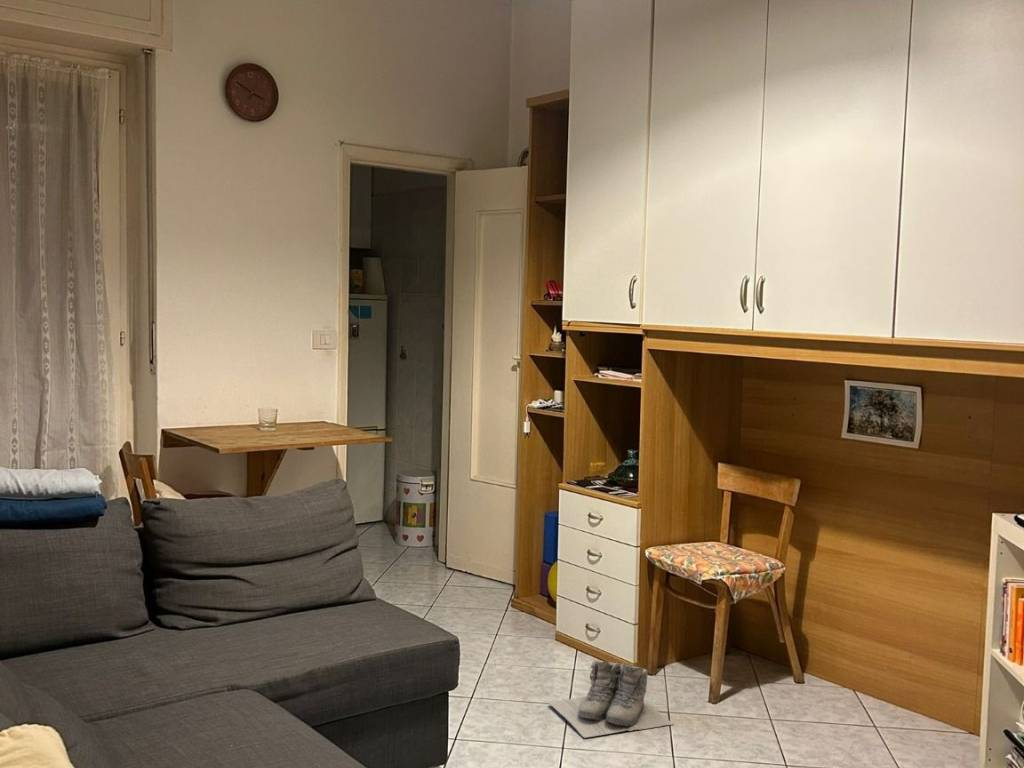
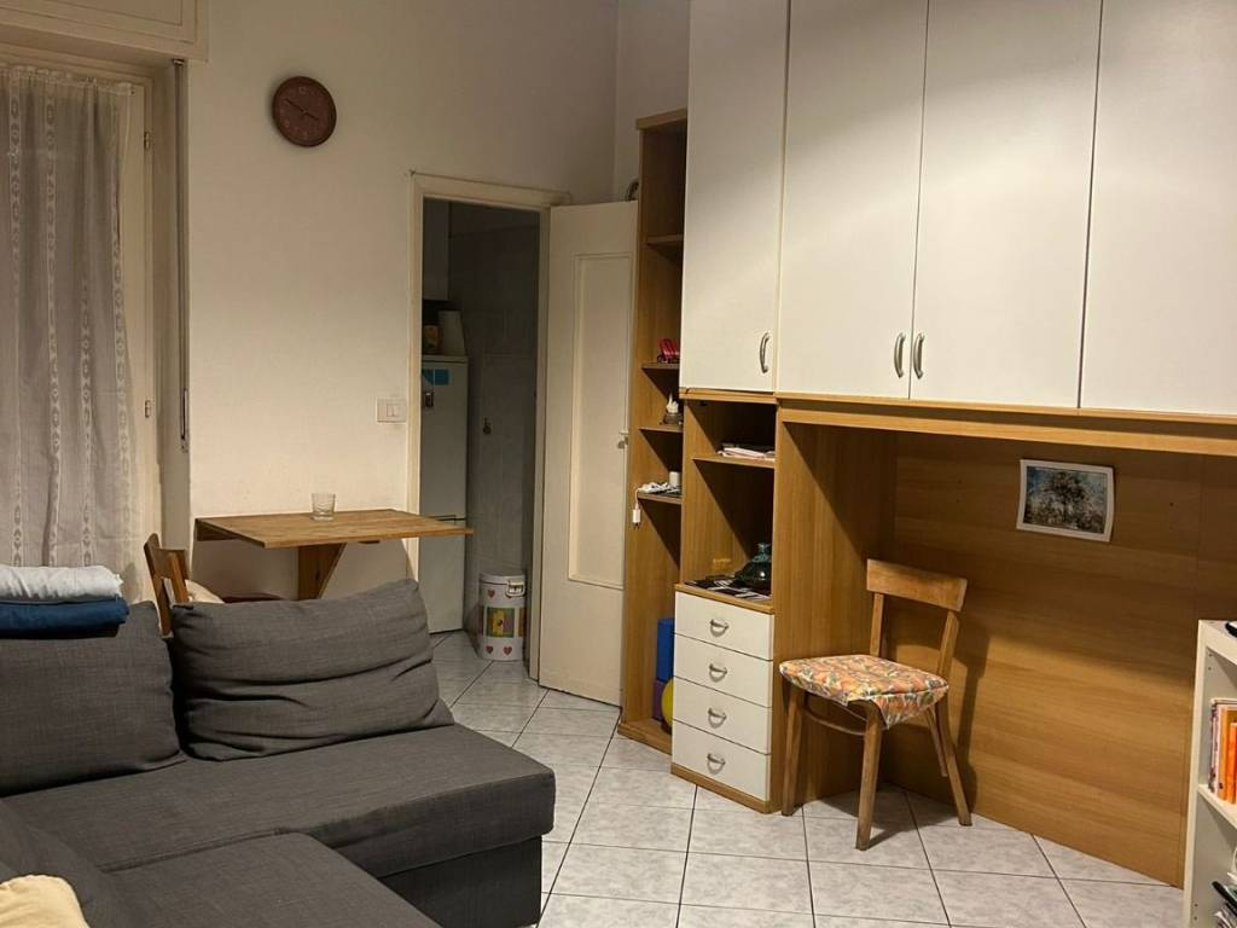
- boots (610, 688)
